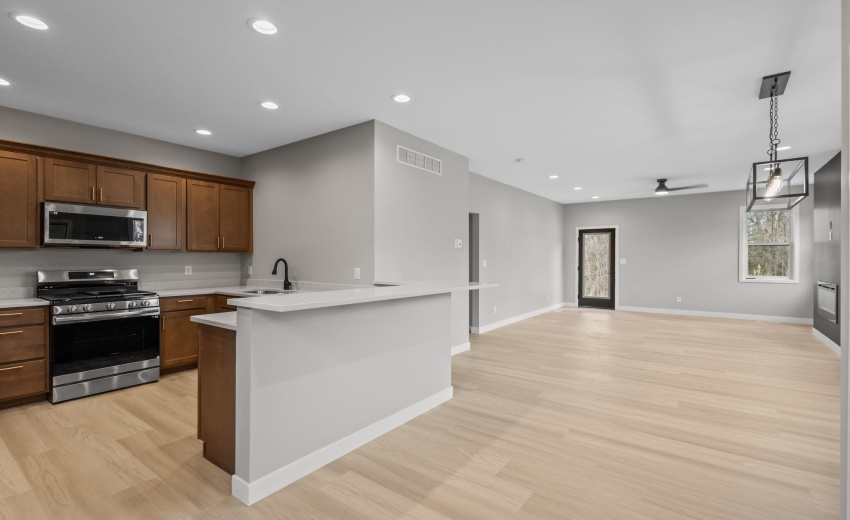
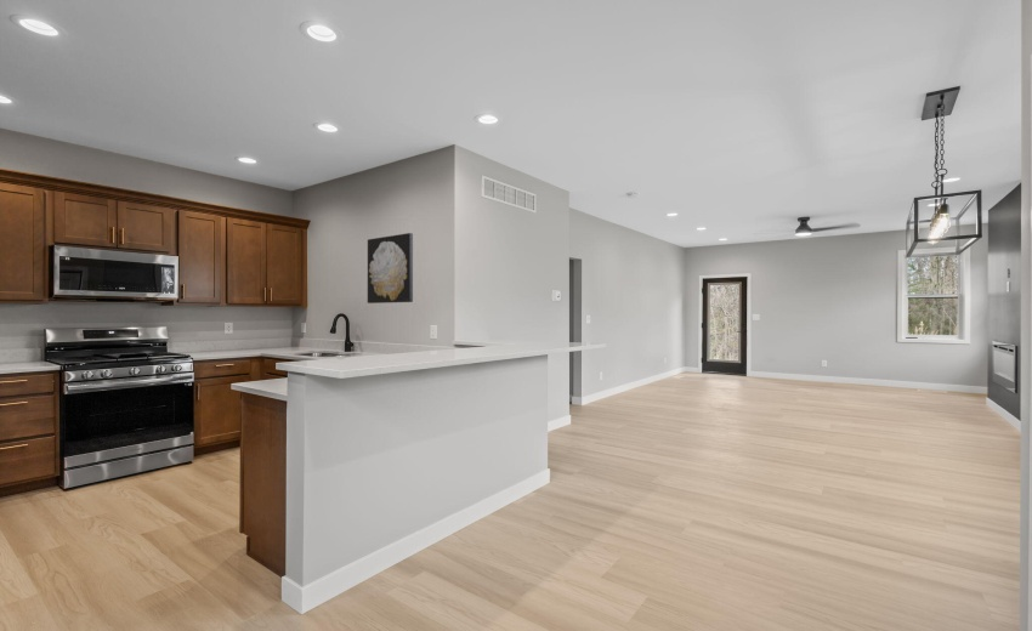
+ wall art (389, 269)
